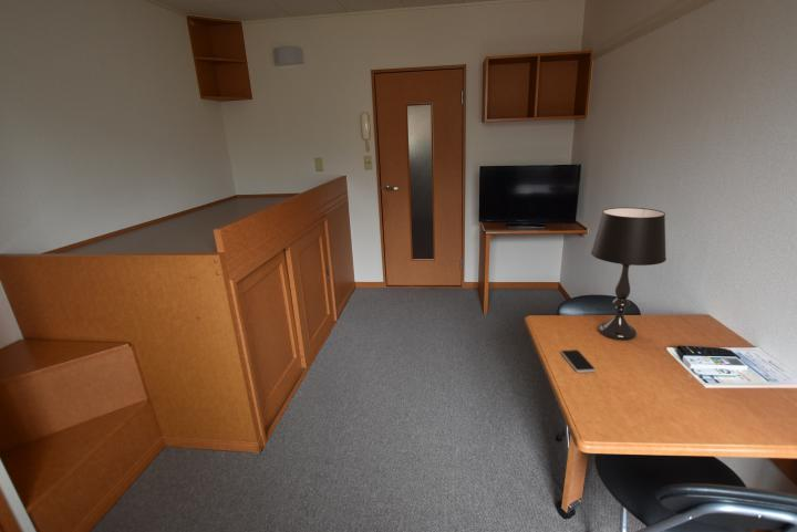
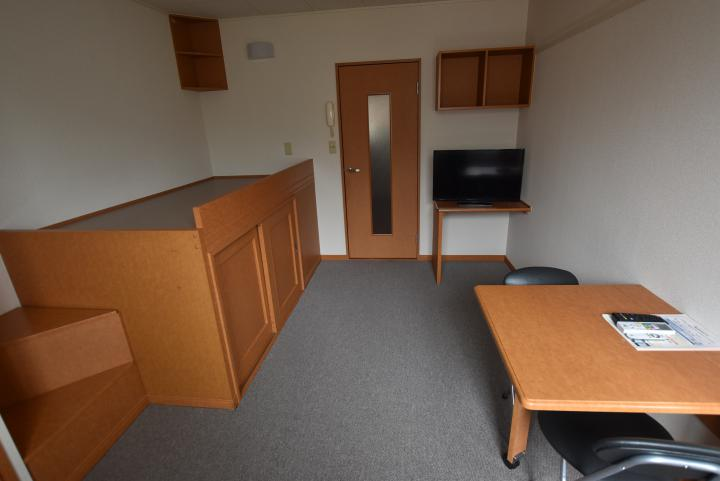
- table lamp (624, 274)
- smartphone (577, 361)
